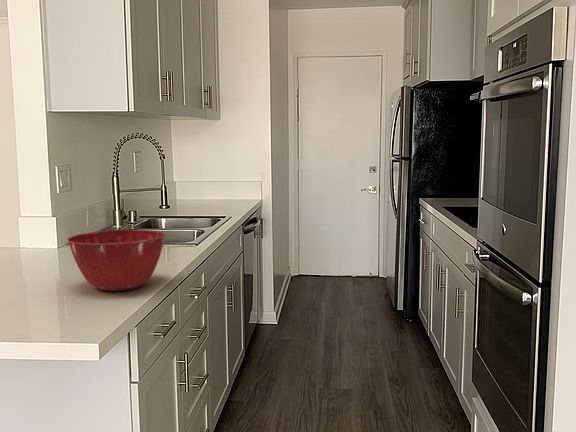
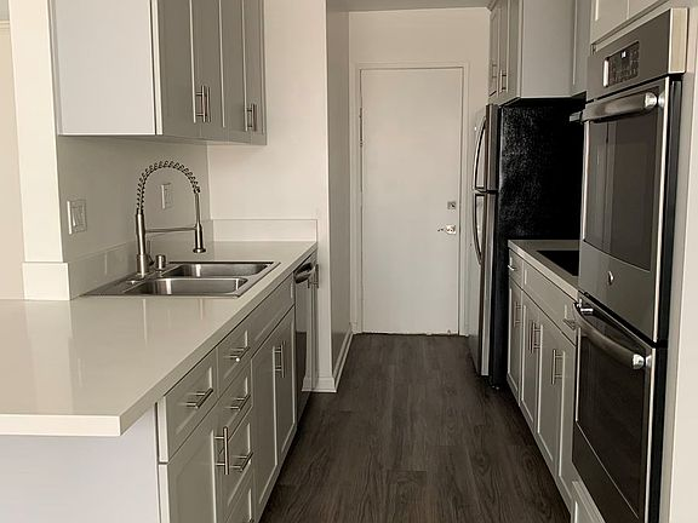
- mixing bowl (118, 260)
